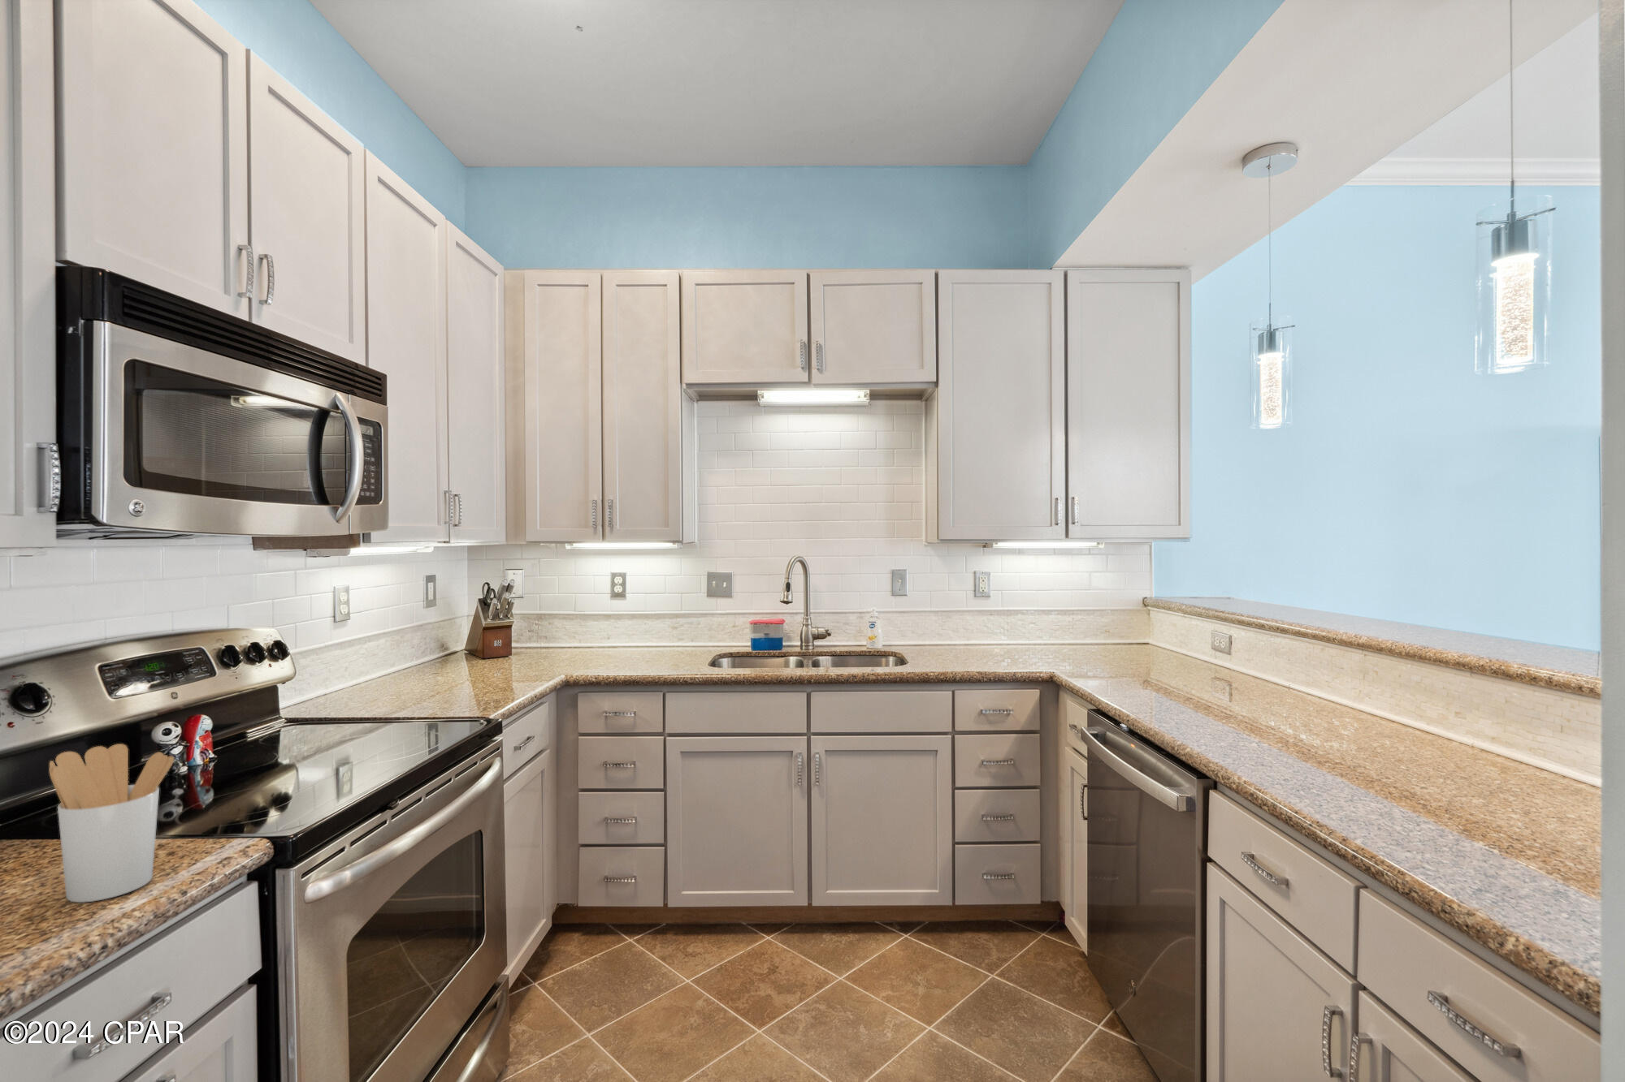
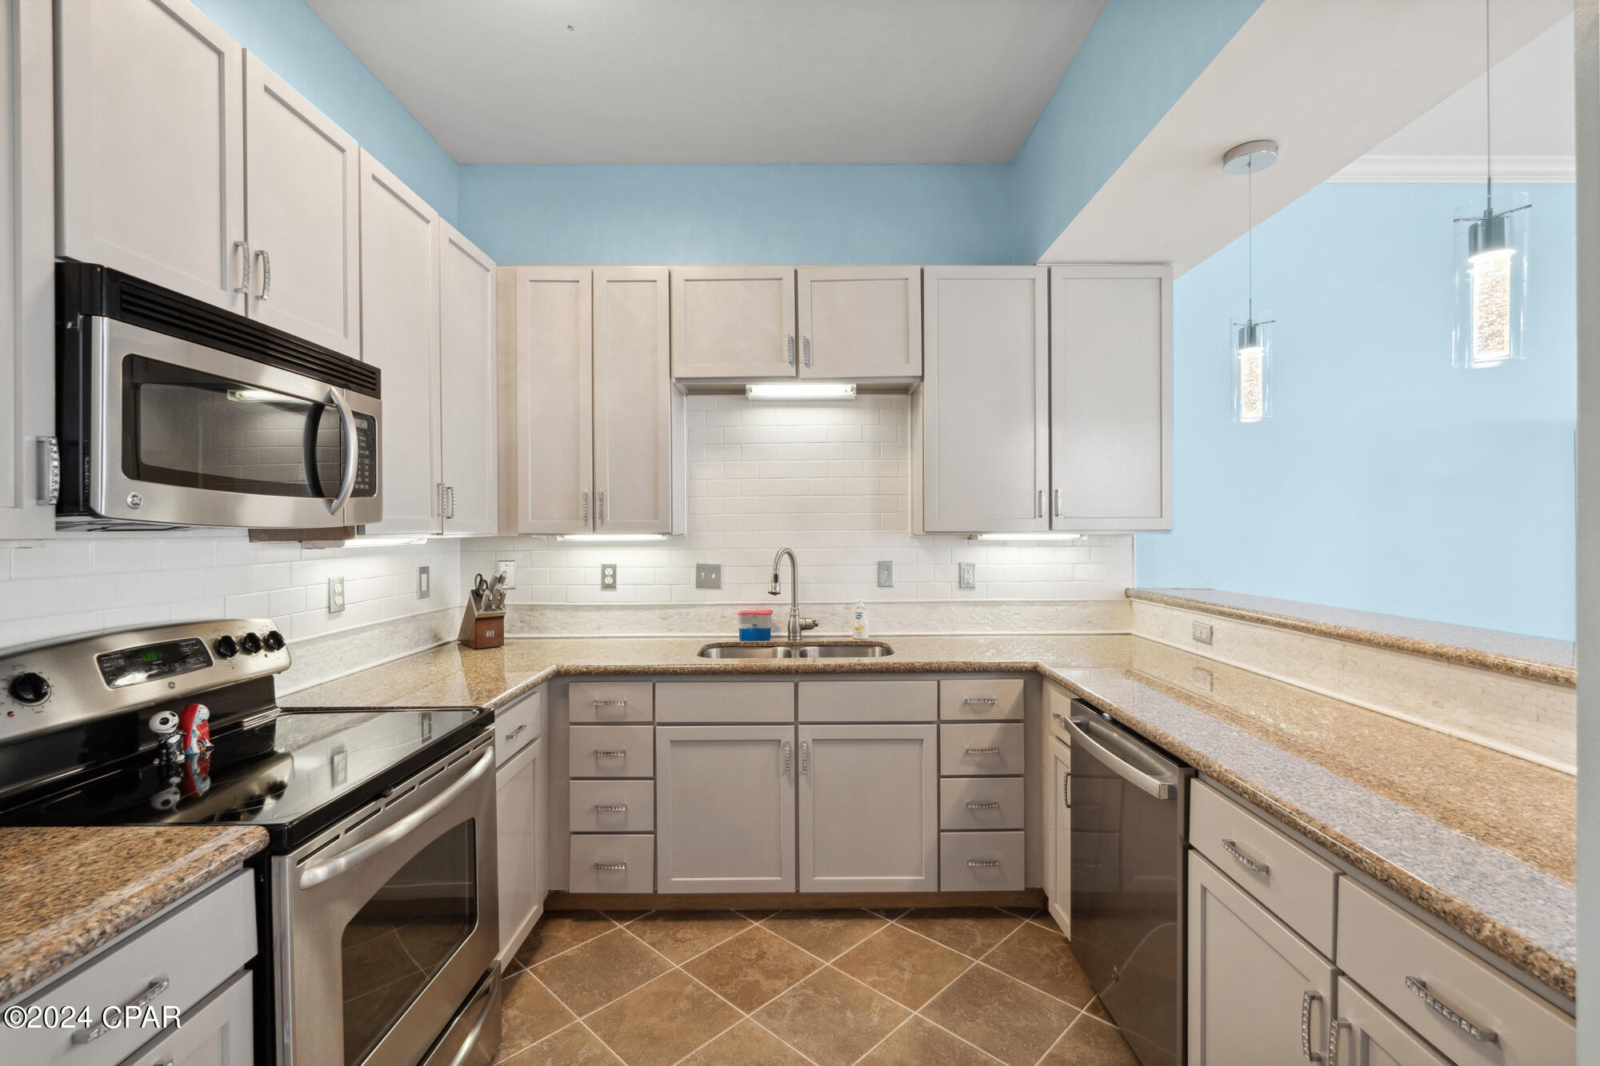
- utensil holder (104, 815)
